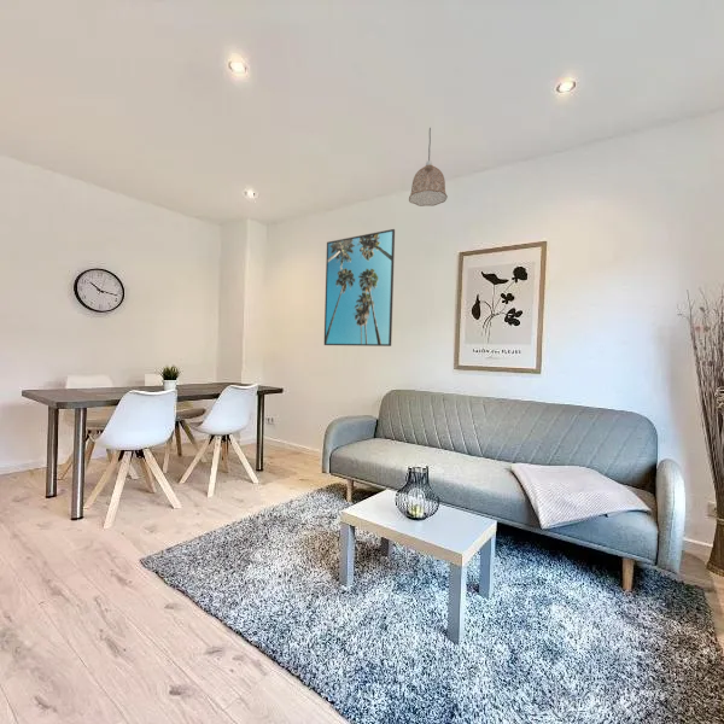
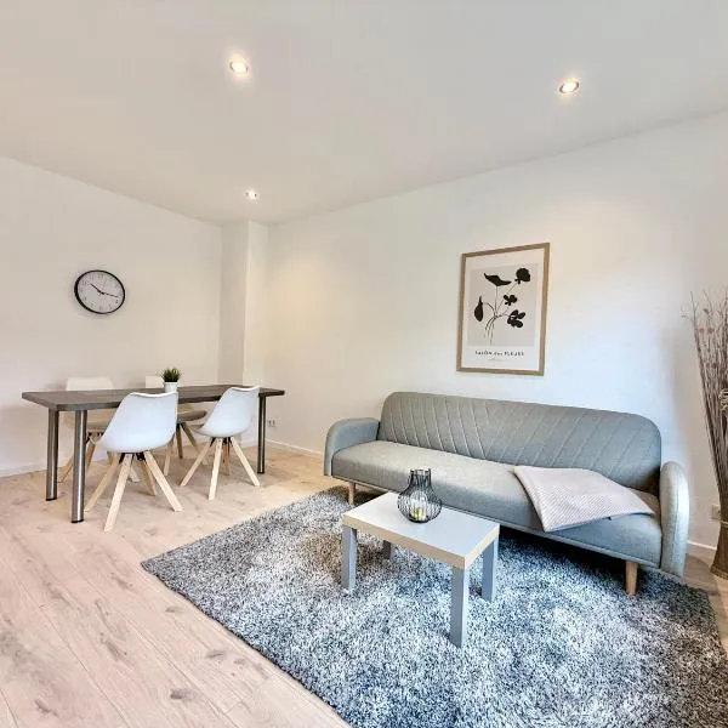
- pendant lamp (428, 163)
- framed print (357, 291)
